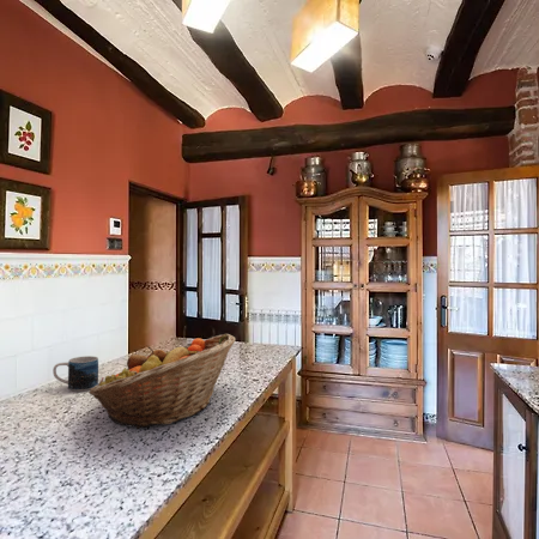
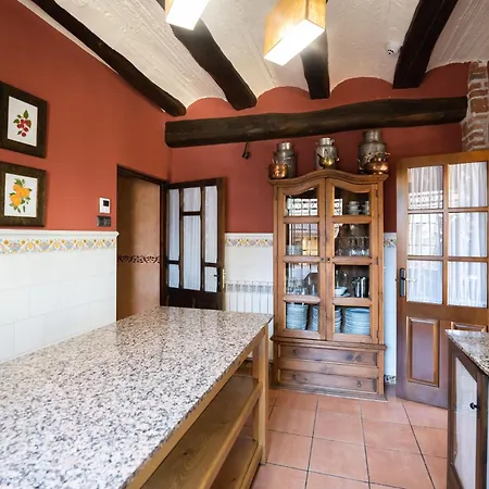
- mug (75, 374)
- fruit basket (169, 371)
